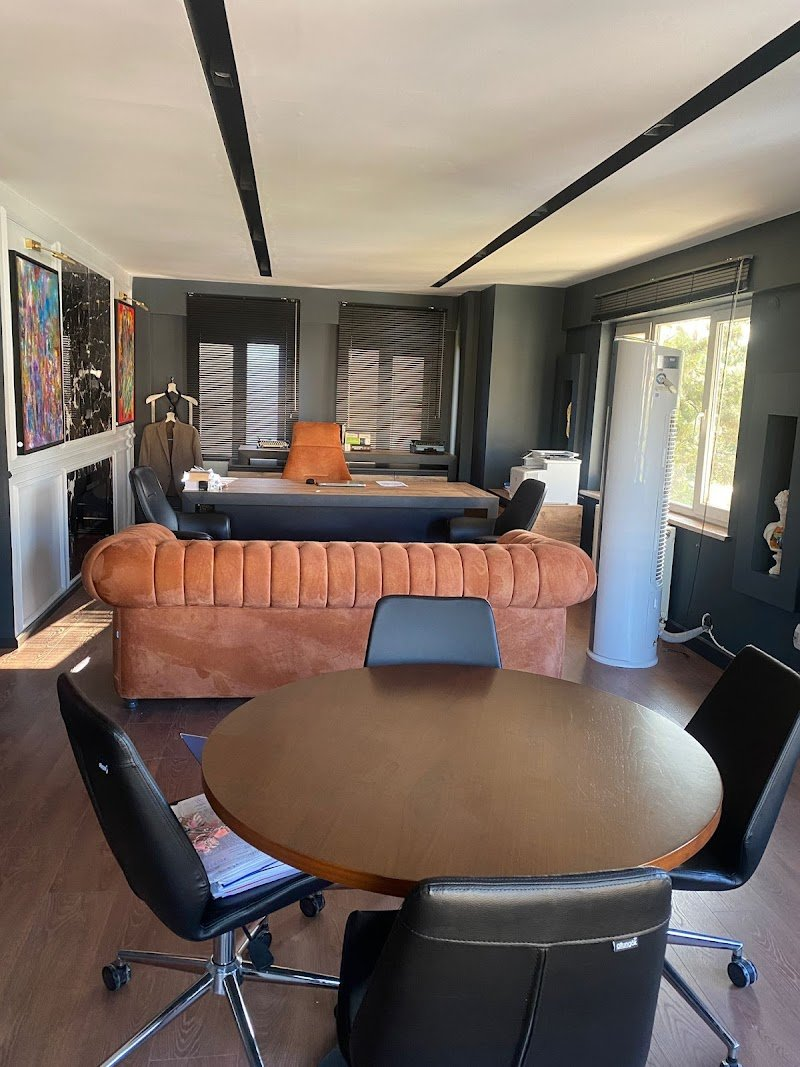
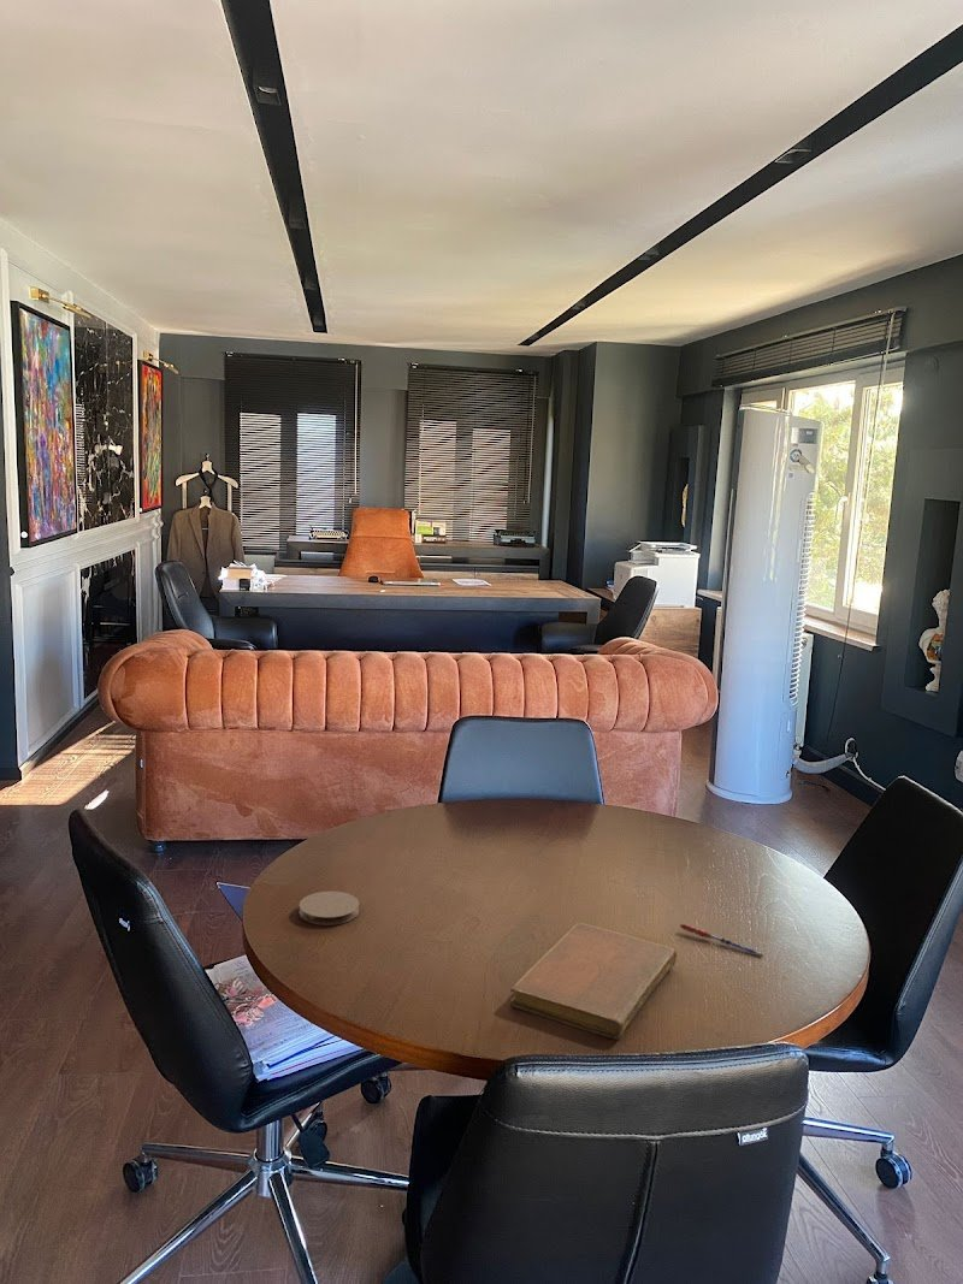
+ pen (720, 939)
+ coaster (329, 907)
+ notebook (597, 975)
